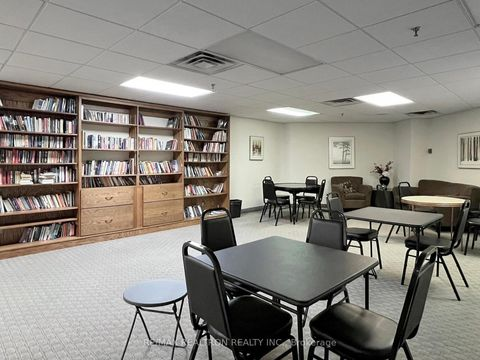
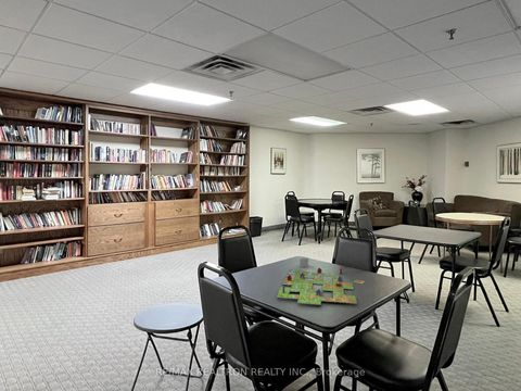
+ gameboard (328, 276)
